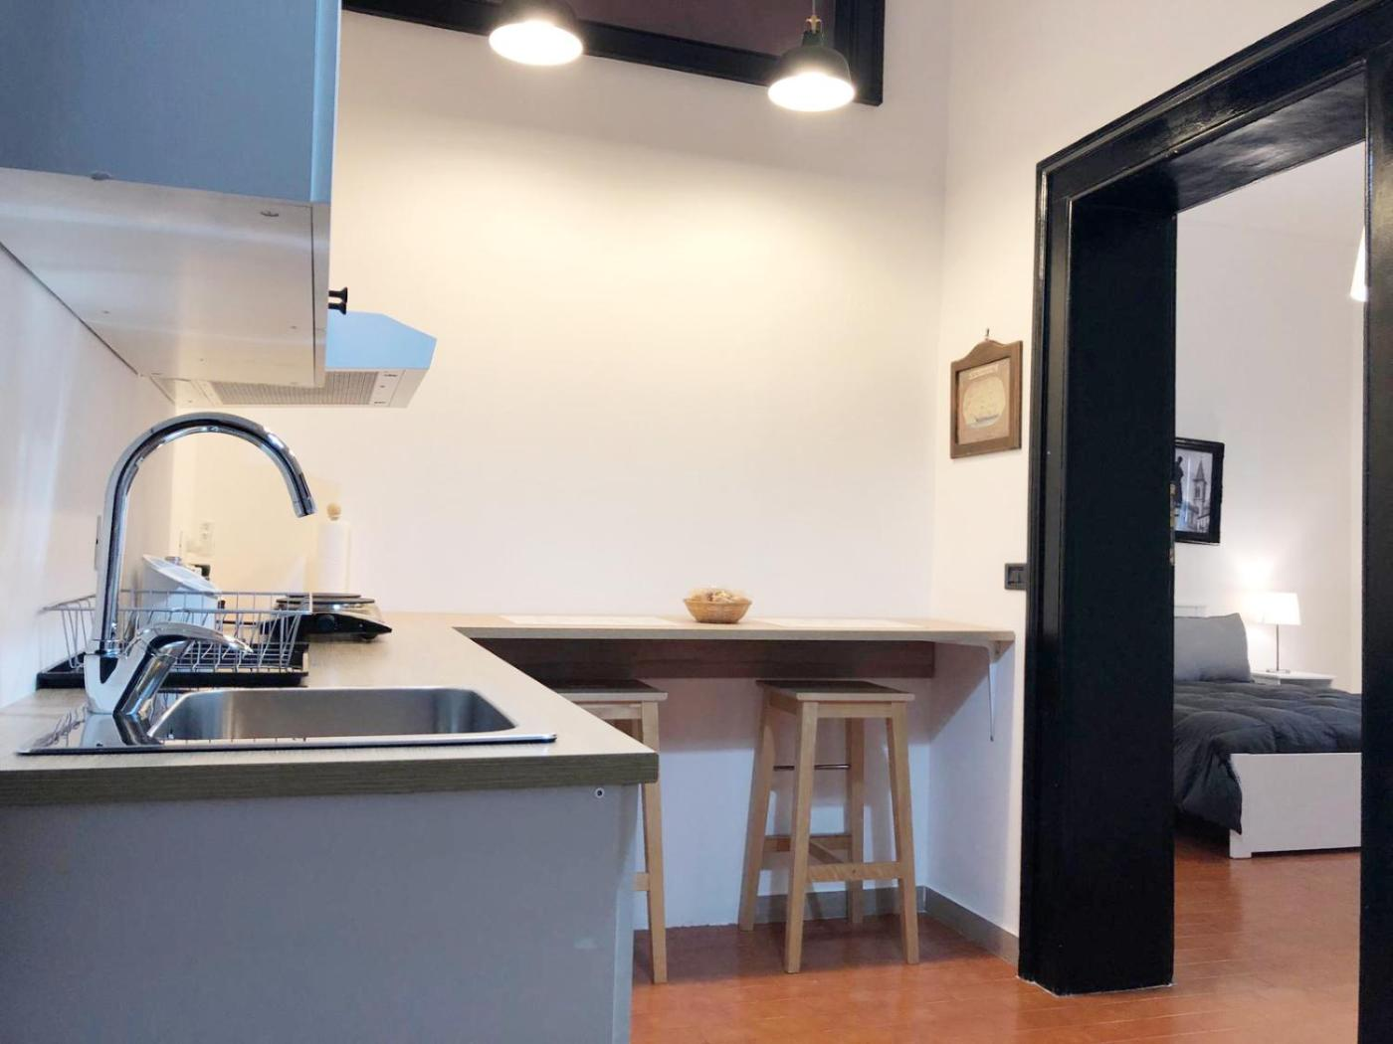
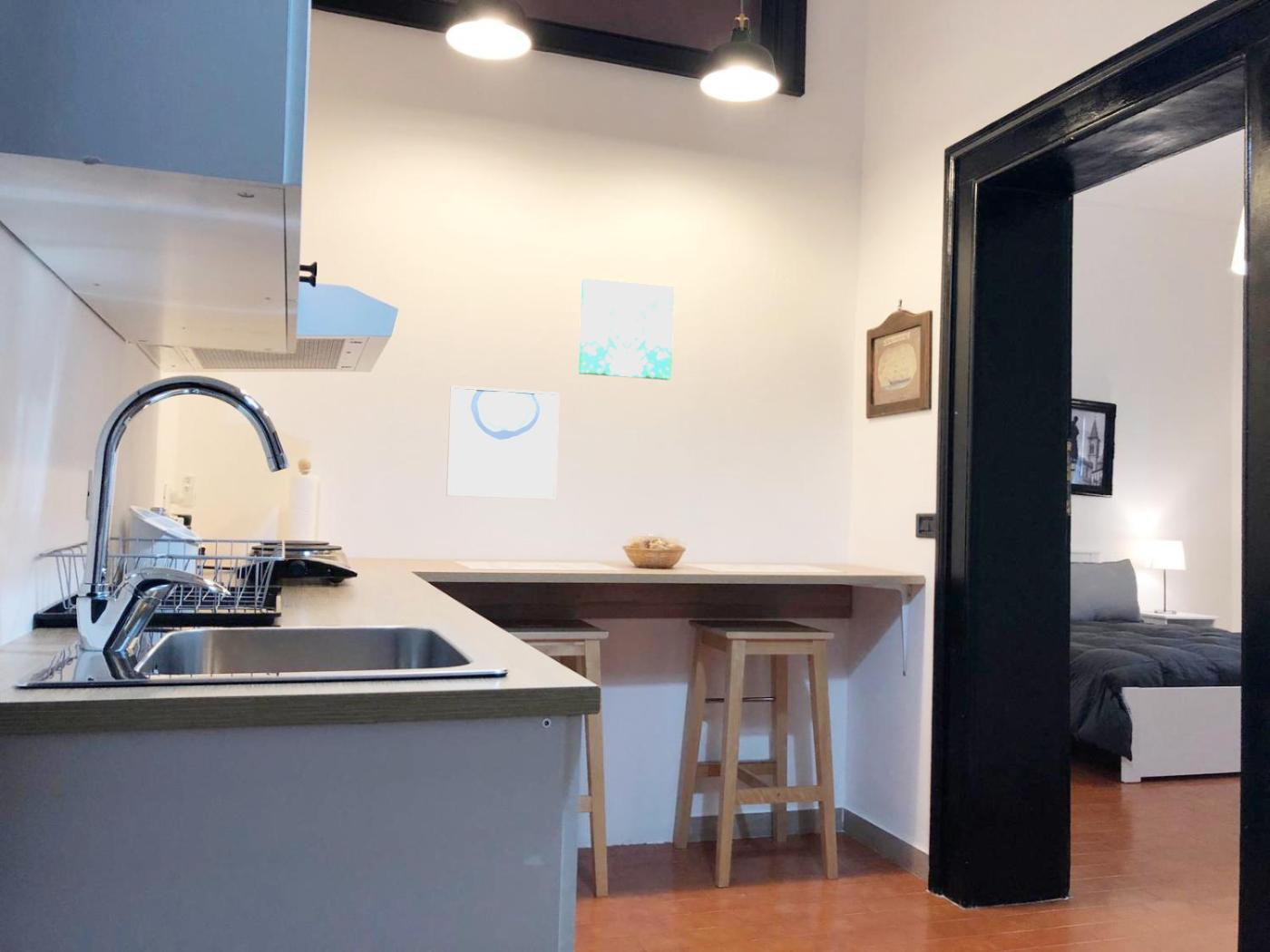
+ wall art (626, 329)
+ wall art (503, 443)
